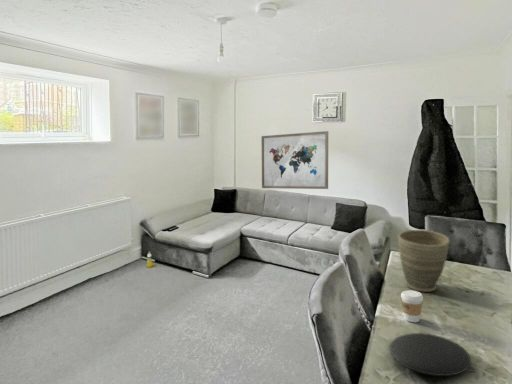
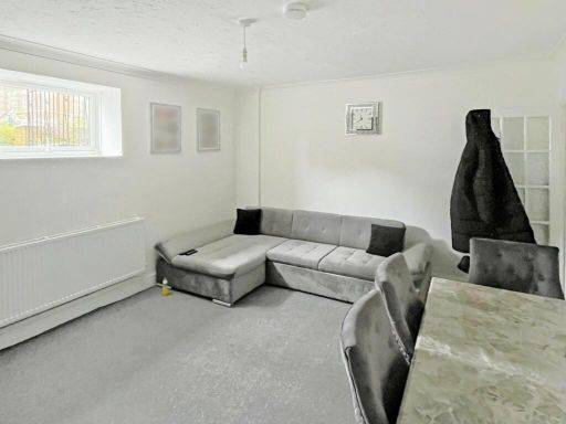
- plate (428, 352)
- wall art (293, 161)
- vase (423, 261)
- coffee cup (411, 305)
